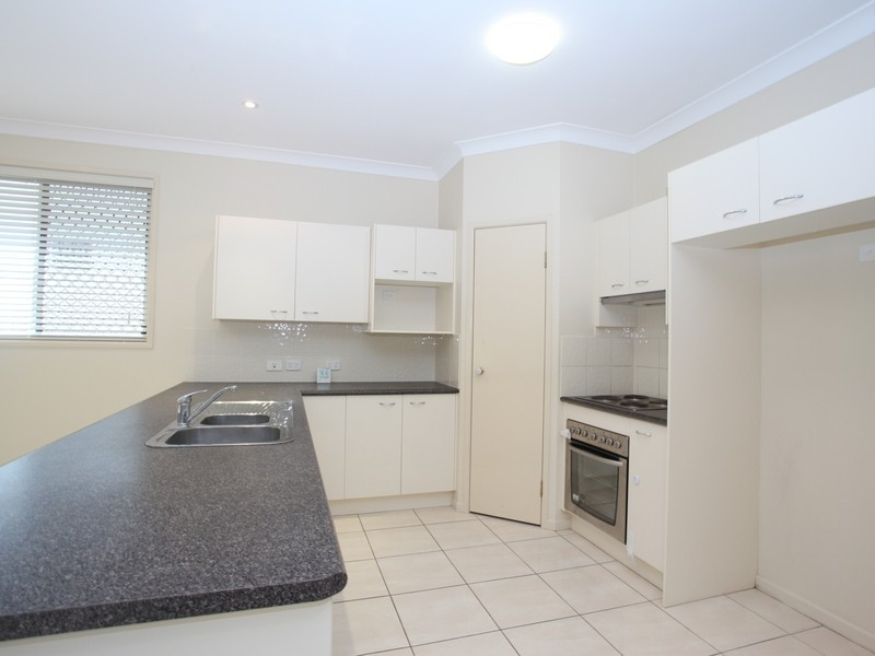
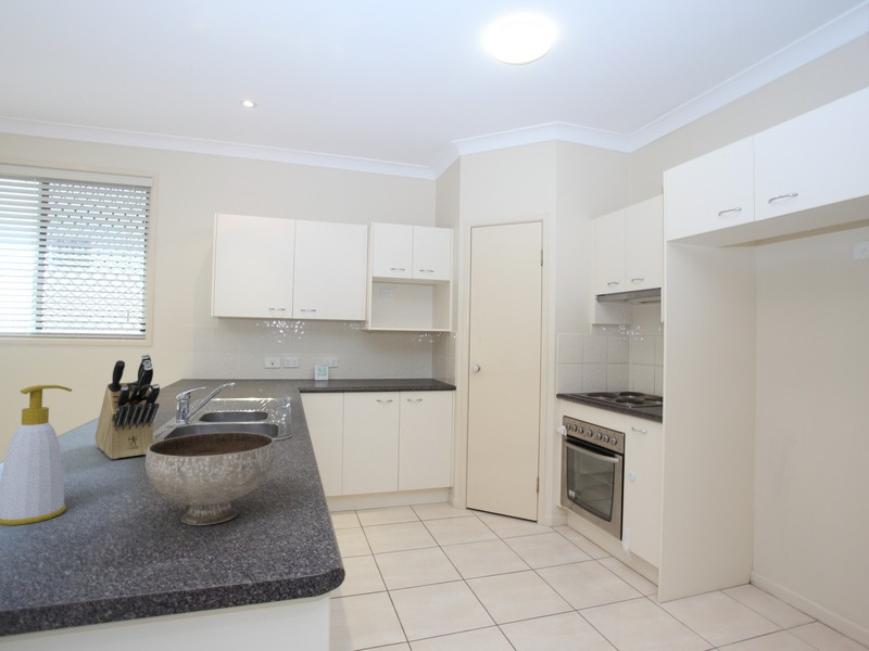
+ knife block (127, 403)
+ soap bottle (35, 450)
+ bowl (212, 478)
